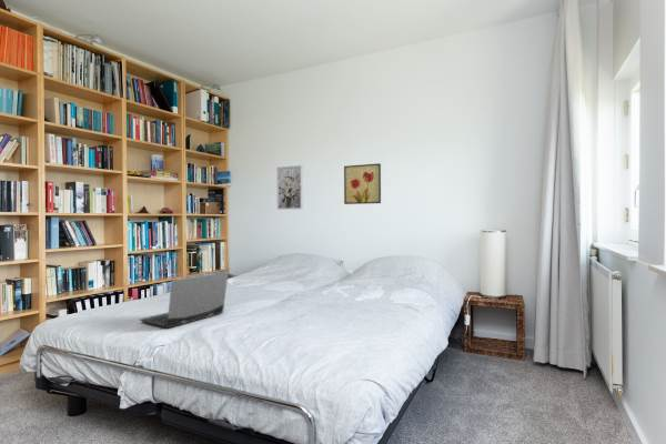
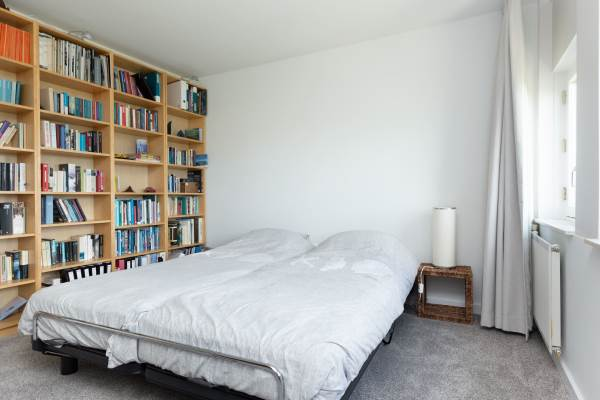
- wall art (289, 188)
- wall art (362, 184)
- laptop computer (185, 295)
